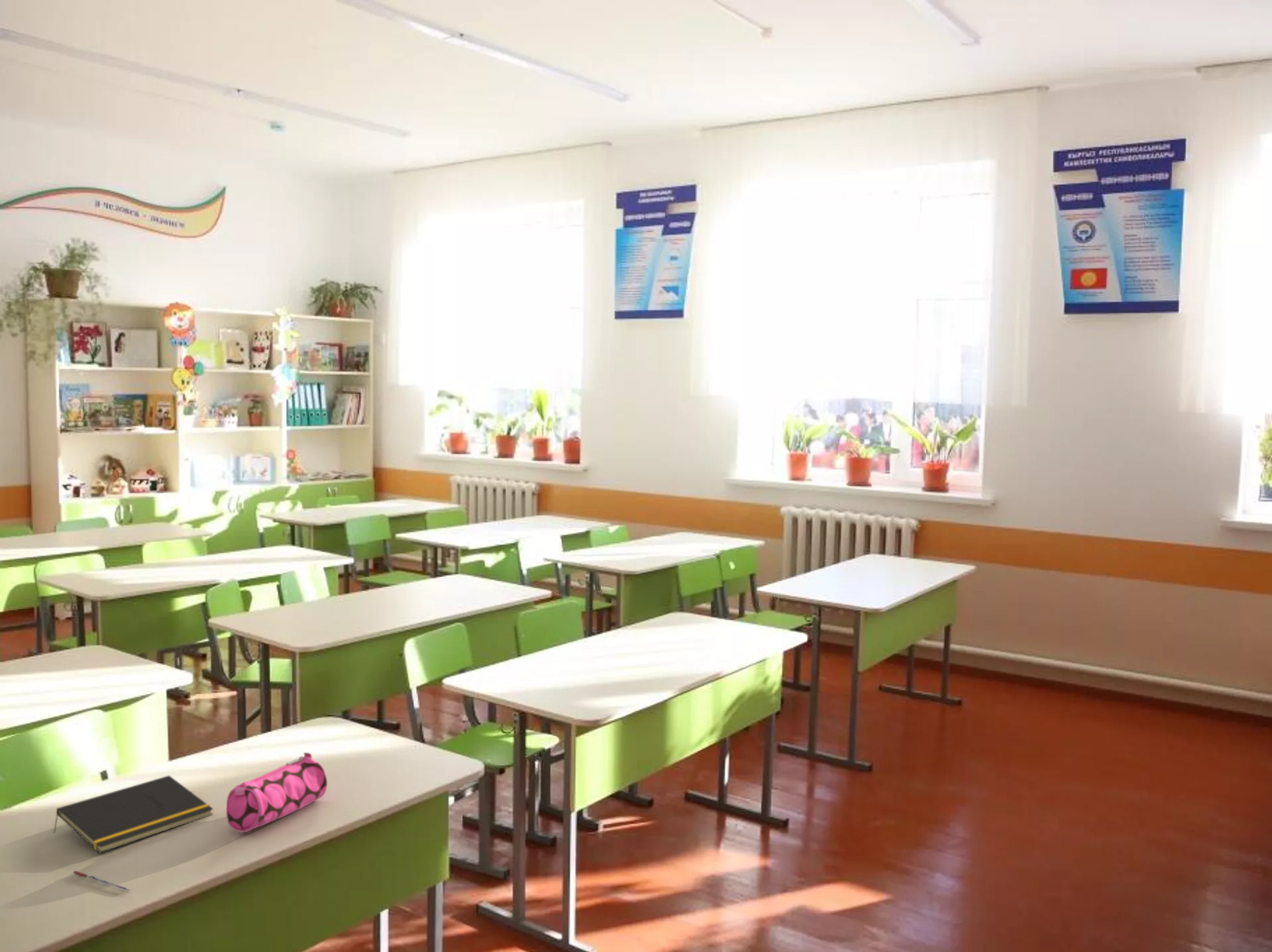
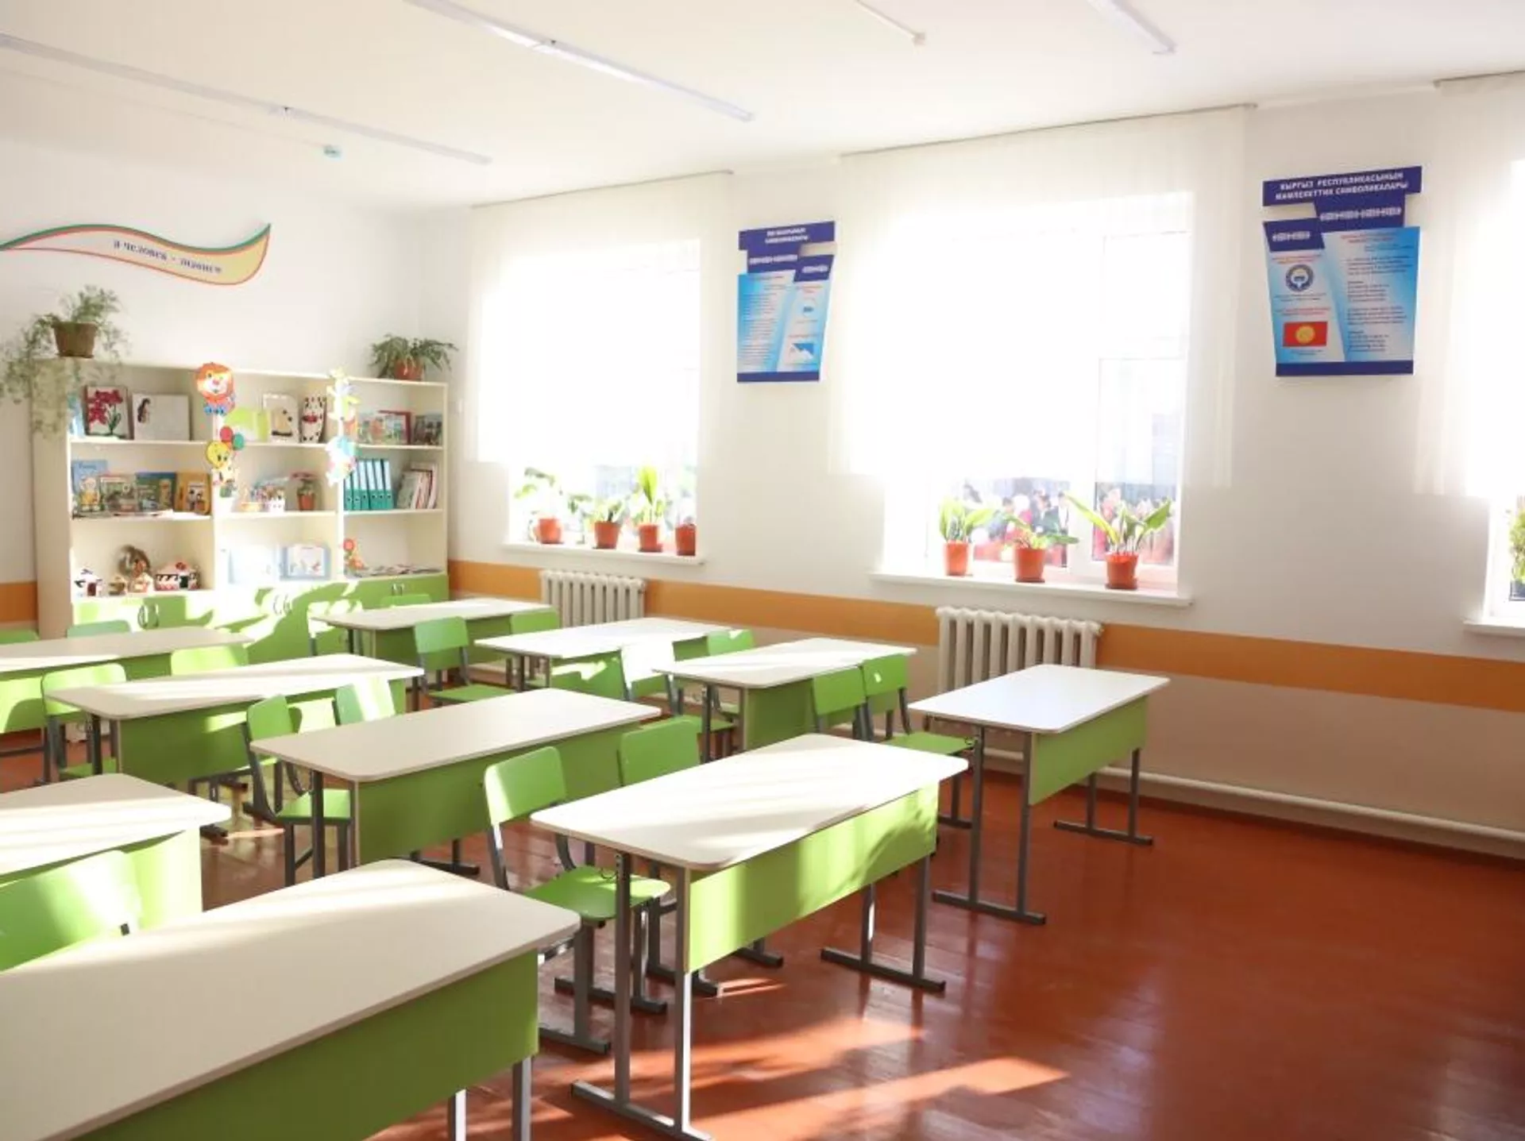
- pen (101, 880)
- notepad (136, 811)
- pencil case (276, 791)
